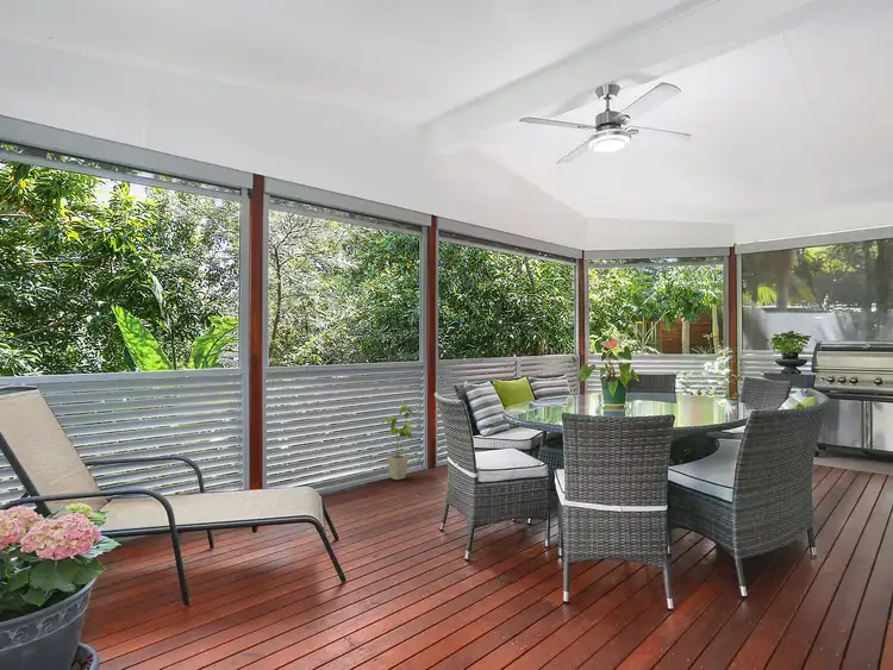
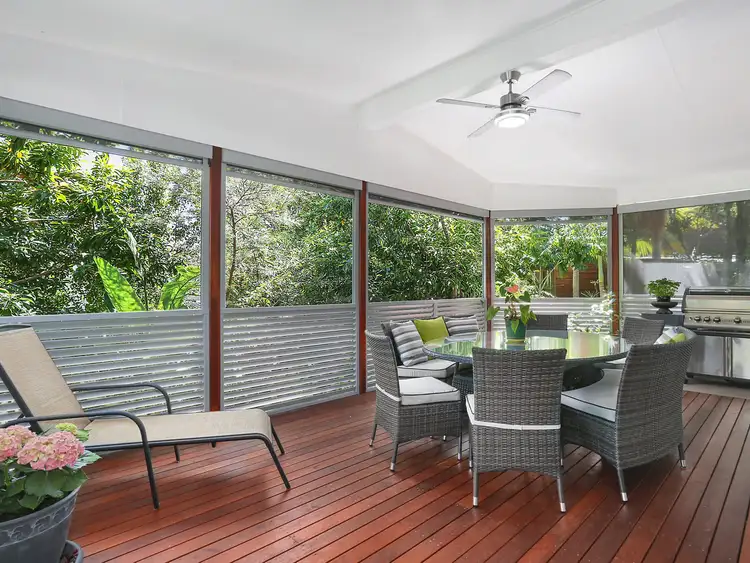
- house plant (401, 440)
